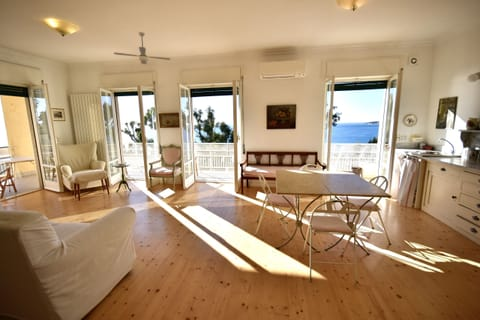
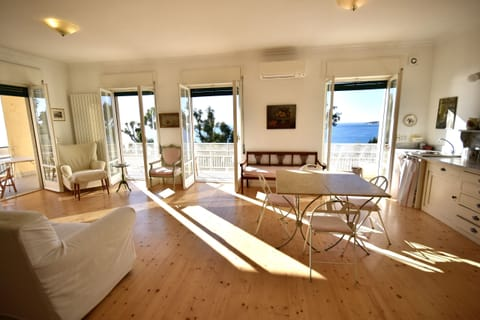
- ceiling fan (142, 47)
